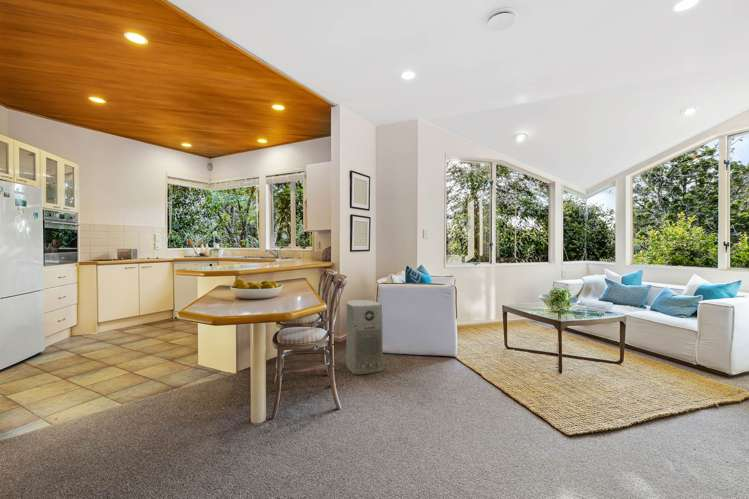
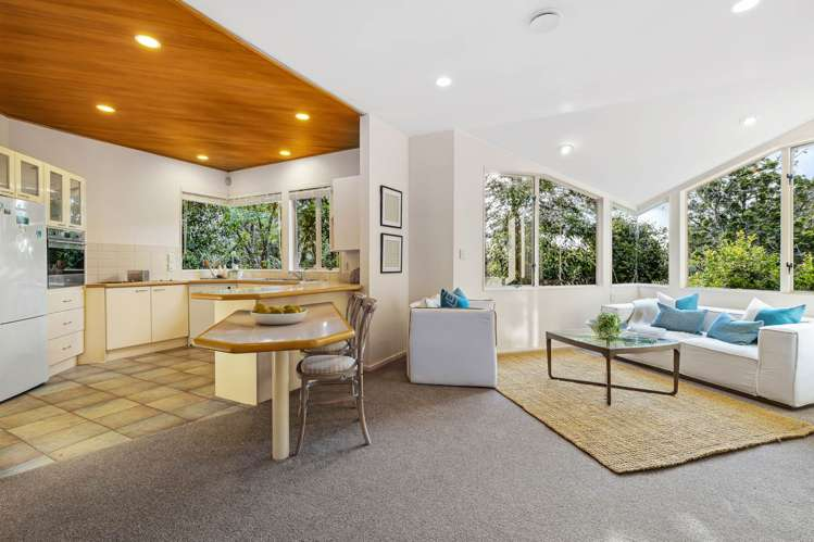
- air purifier (362, 334)
